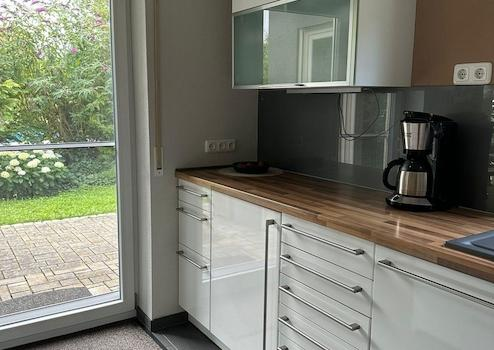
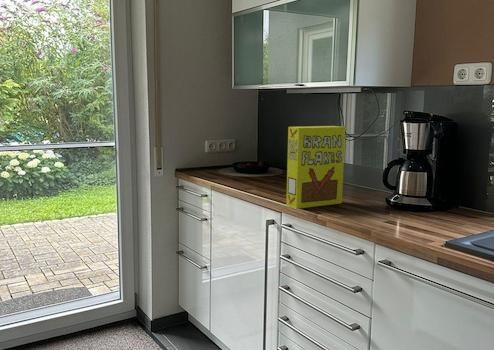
+ cereal box (315, 166)
